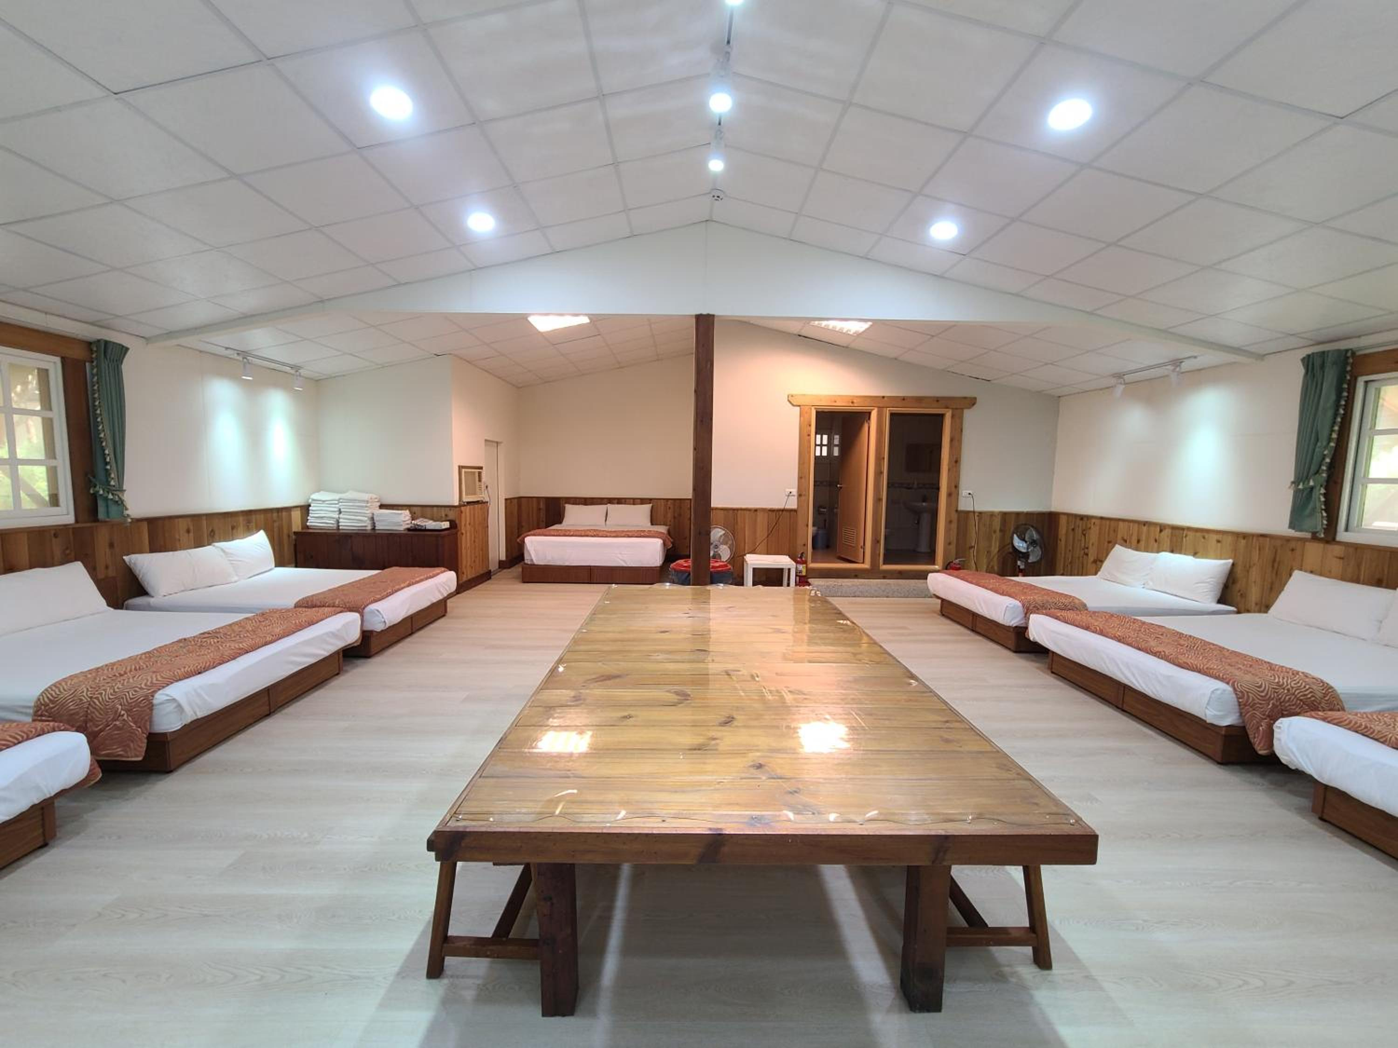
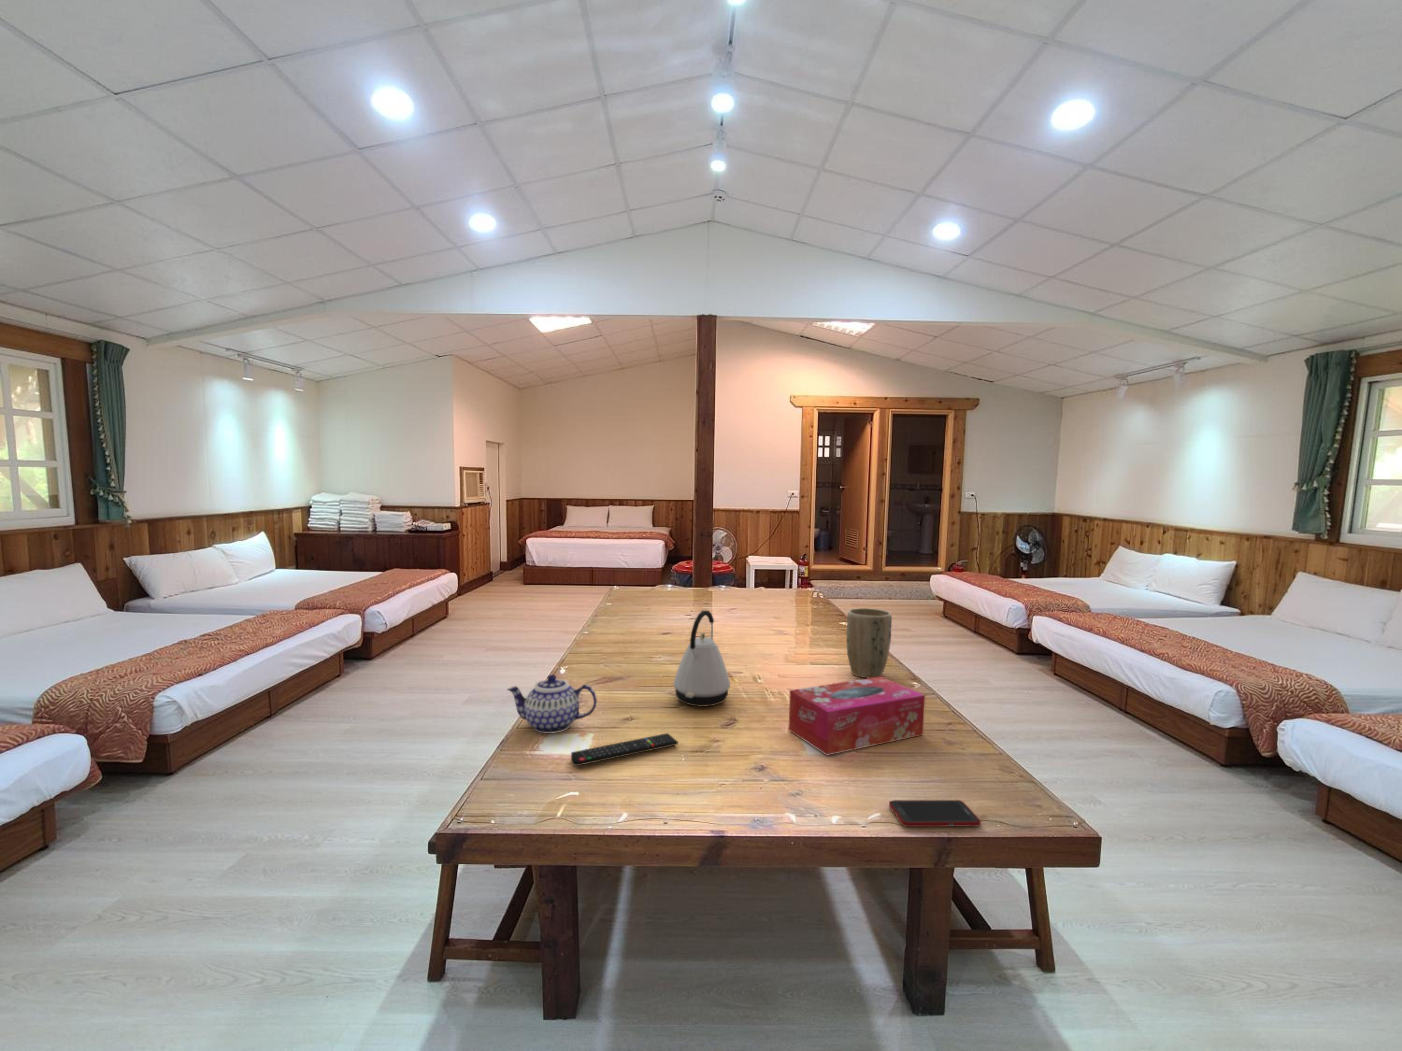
+ plant pot (869, 643)
+ remote control (625, 750)
+ kettle (703, 655)
+ tissue box (857, 712)
+ cell phone (933, 814)
+ teapot (552, 700)
